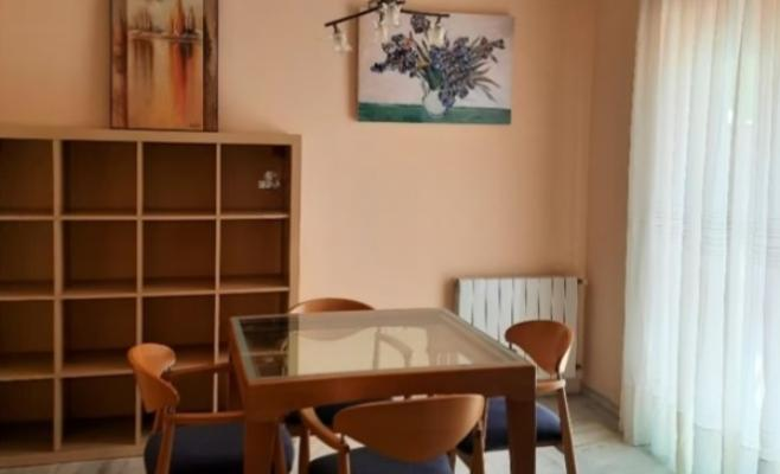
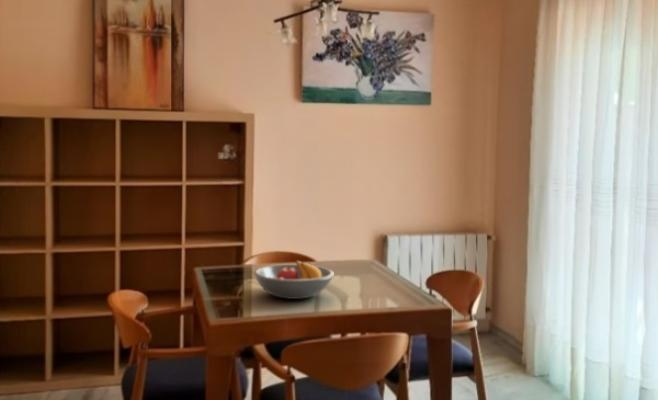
+ fruit bowl (293, 280)
